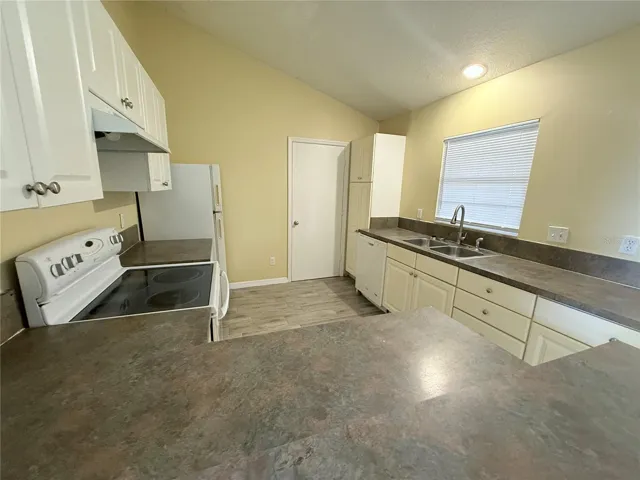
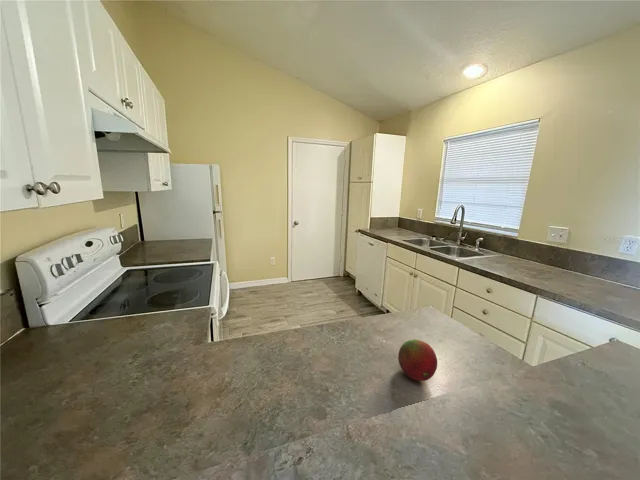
+ fruit (415, 358)
